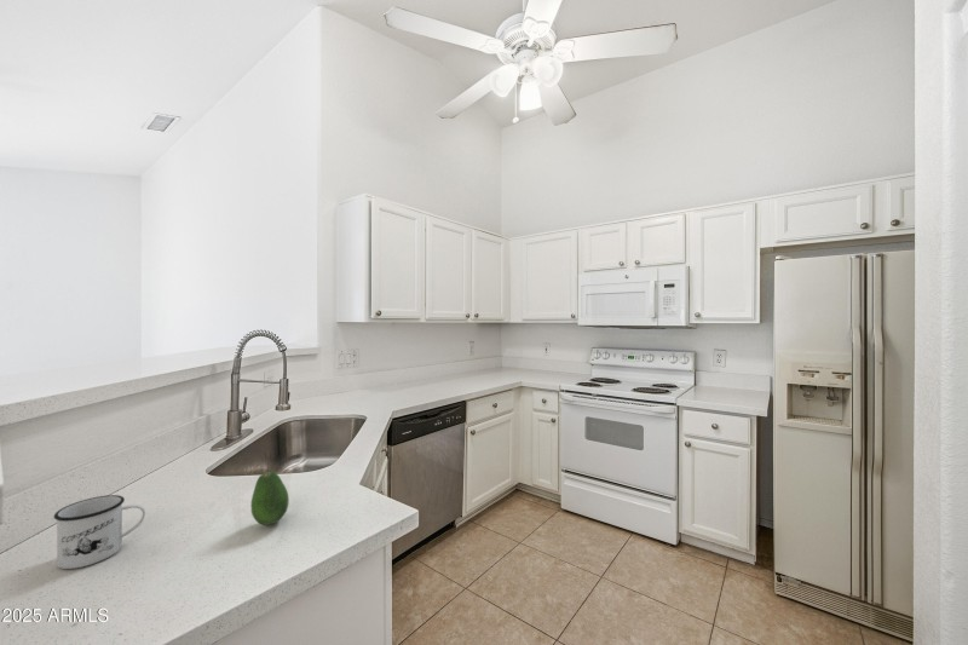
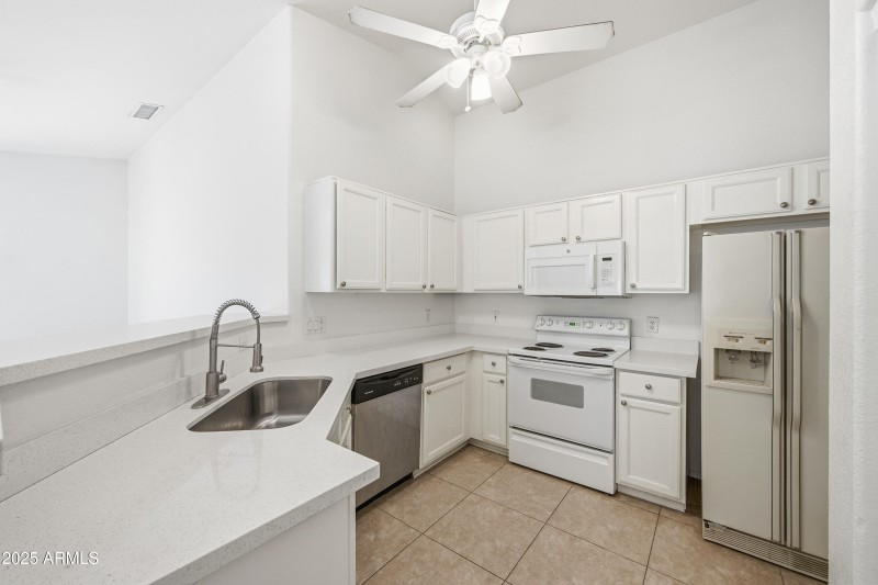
- mug (102, 528)
- fruit (270, 497)
